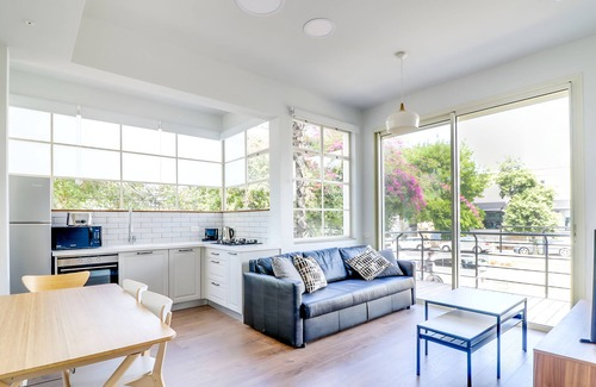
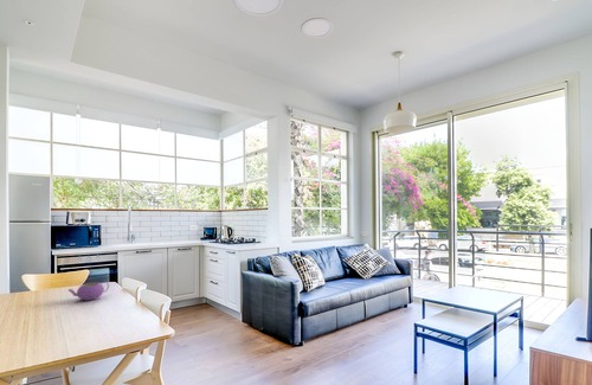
+ teapot (89, 291)
